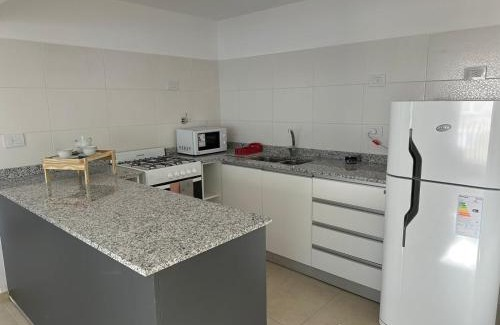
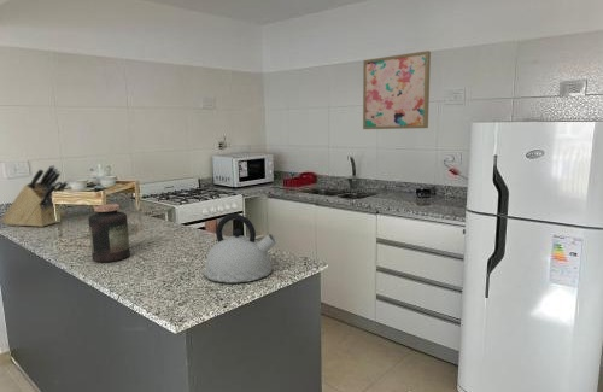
+ knife block (34, 194)
+ jar (109, 232)
+ kettle (240, 242)
+ wall art (394, 93)
